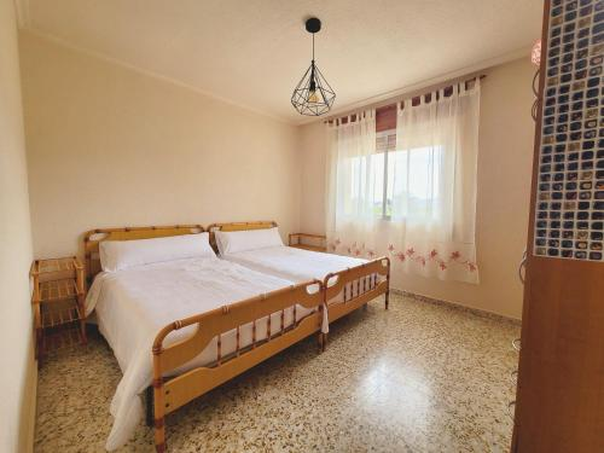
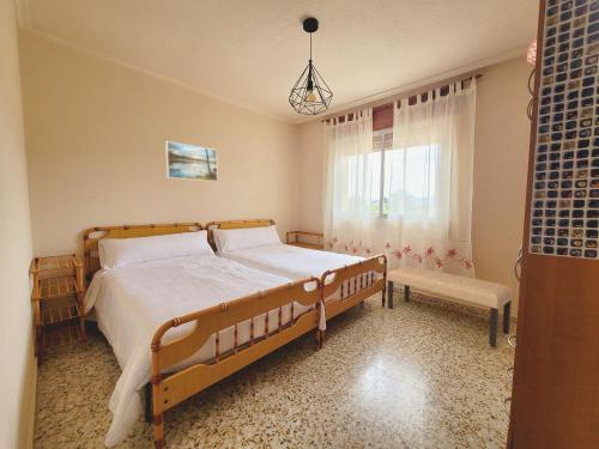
+ bench (444, 295)
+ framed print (193, 163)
